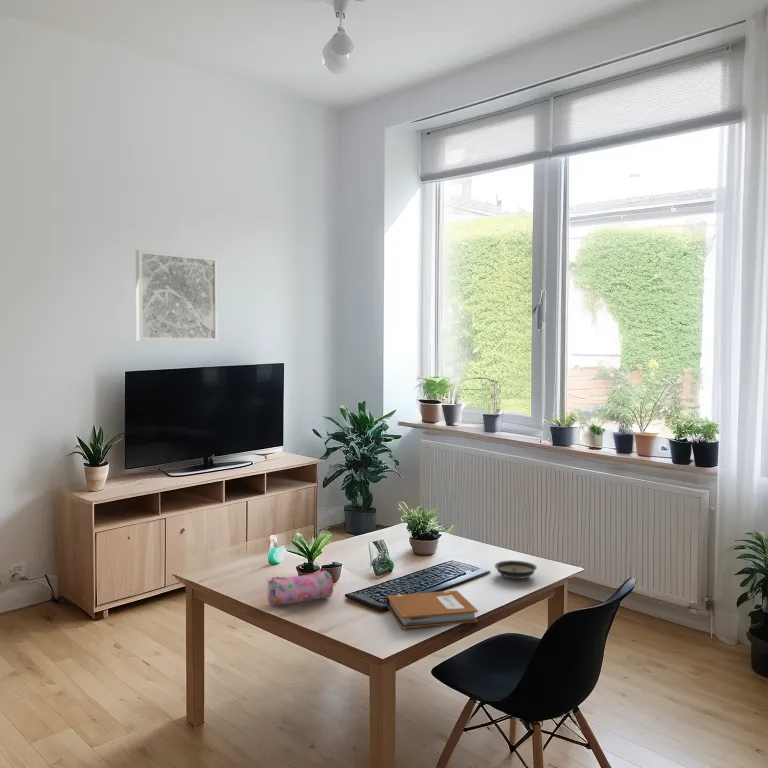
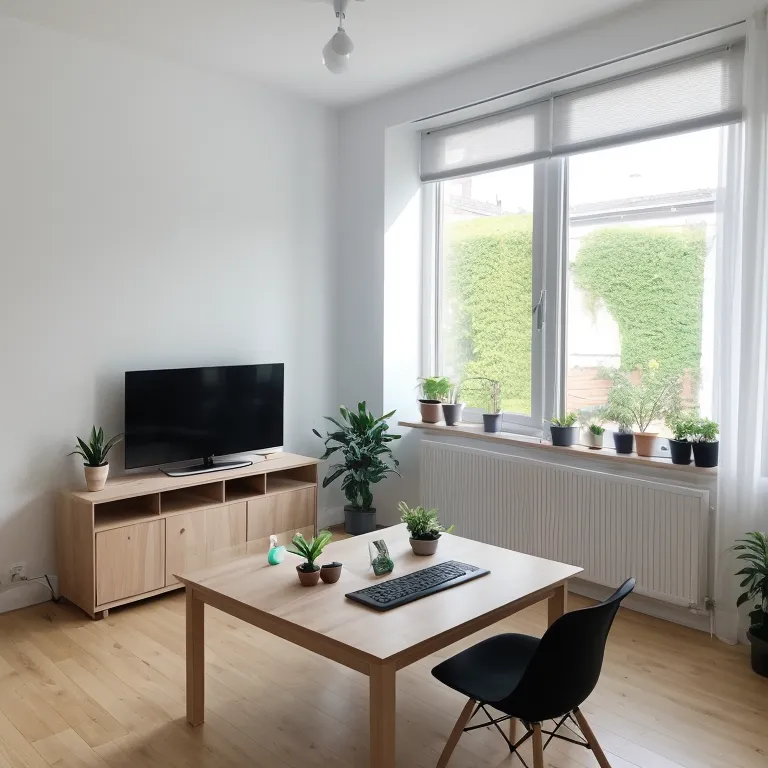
- saucer (515, 571)
- pencil case (299, 587)
- wall art (178, 297)
- notebook (432, 607)
